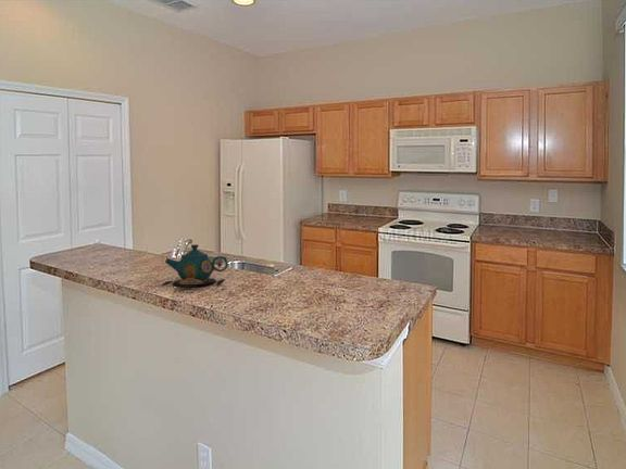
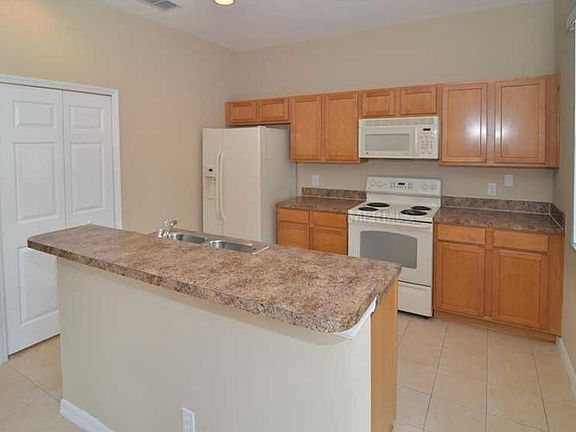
- teapot (196, 263)
